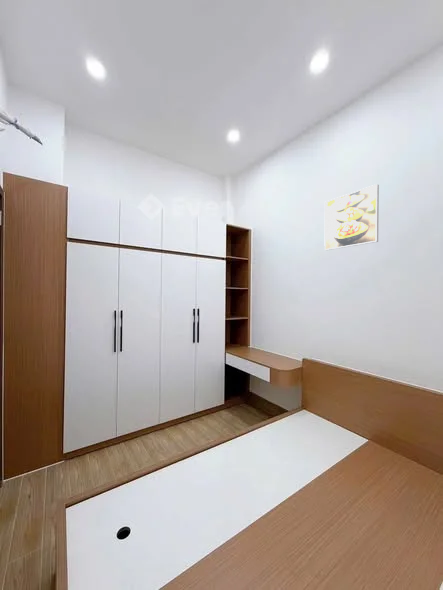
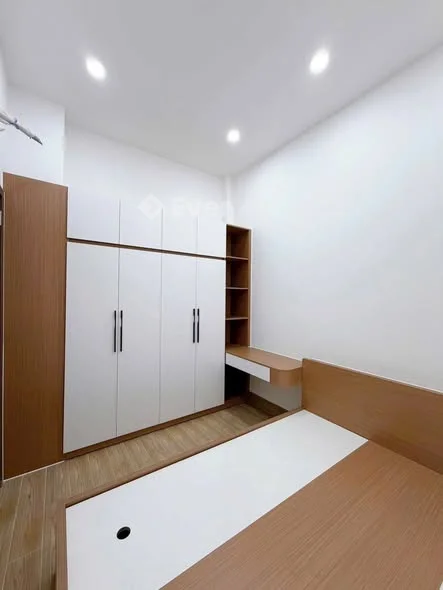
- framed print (349, 220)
